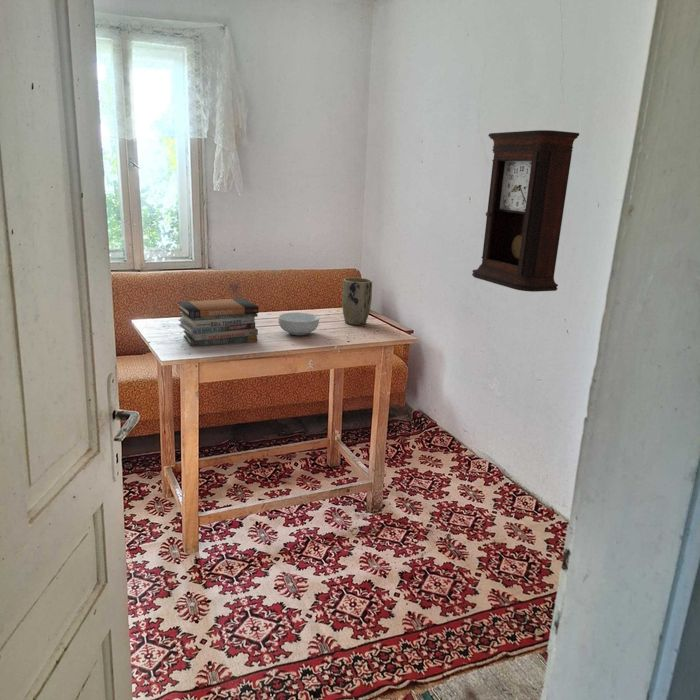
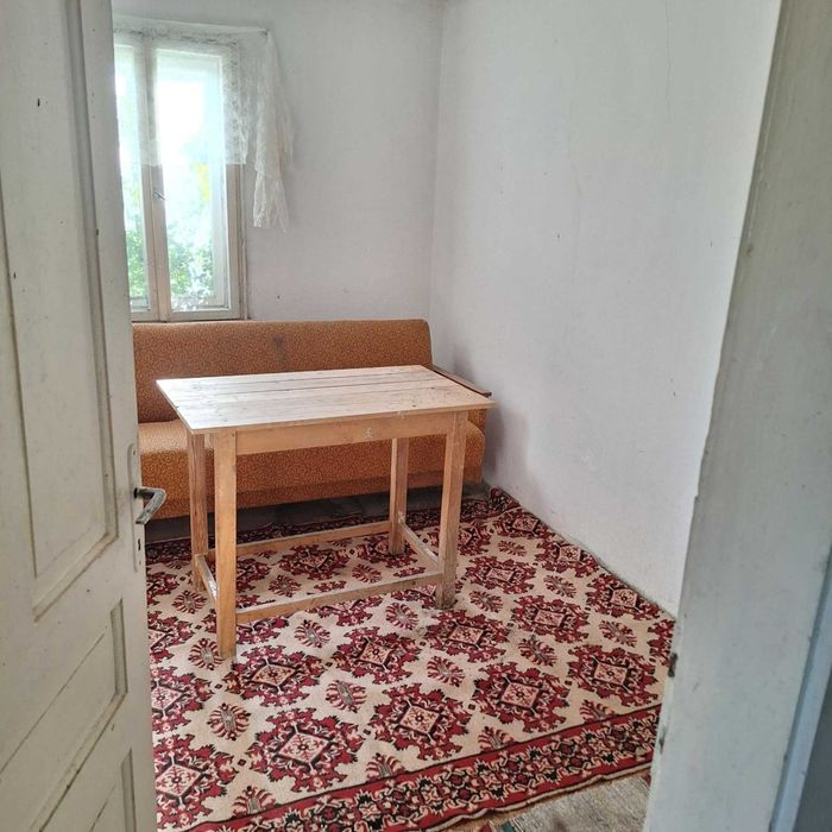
- plant pot (356, 301)
- book stack (218, 321)
- cereal bowl (298, 325)
- pendulum clock (518, 210)
